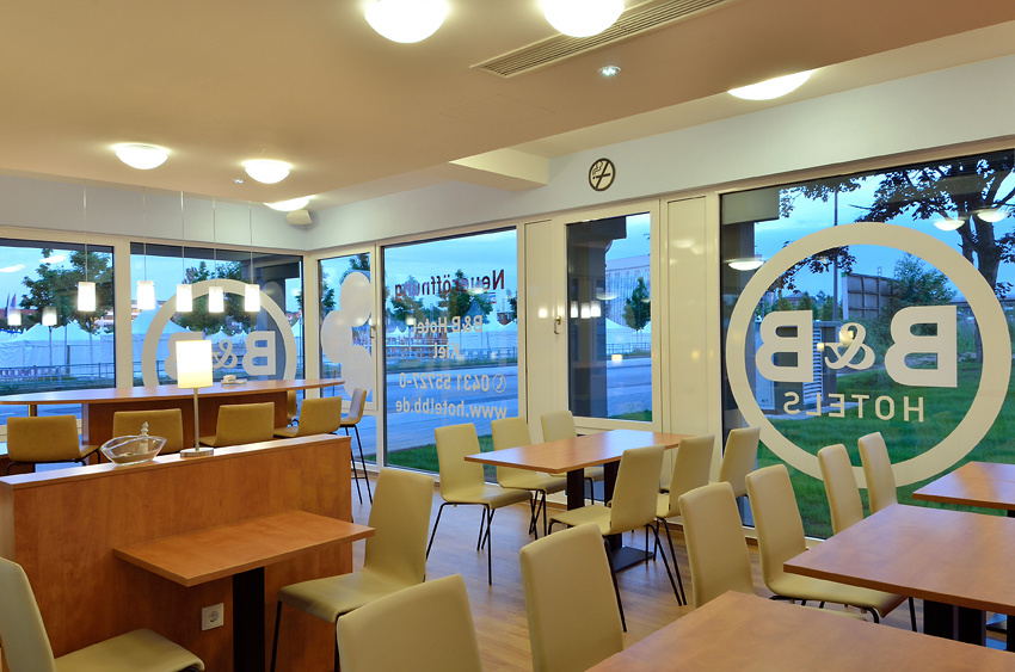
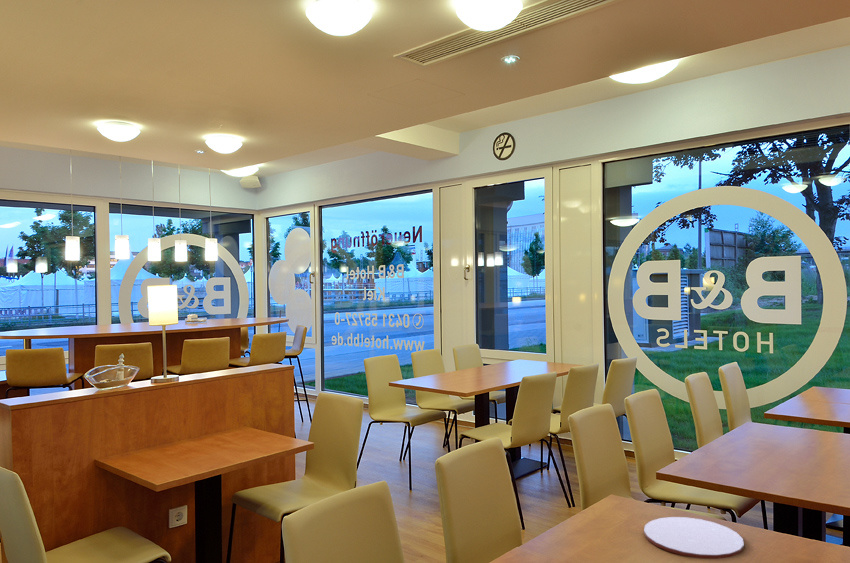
+ plate (692, 536)
